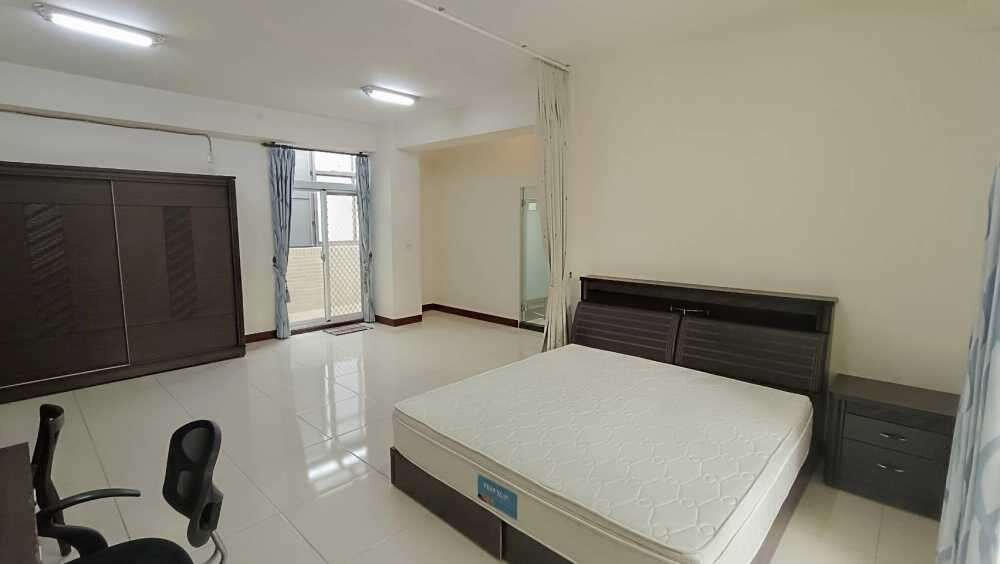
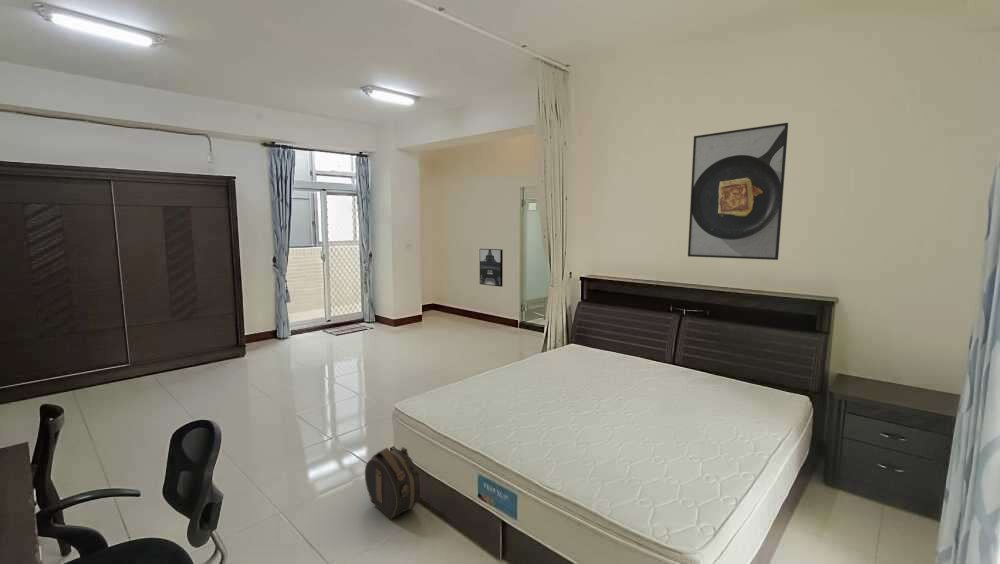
+ wall art (490, 267)
+ hat box (392, 476)
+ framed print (734, 195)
